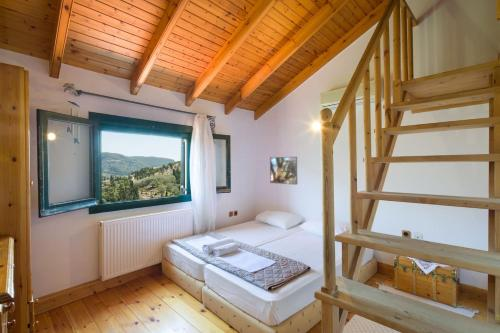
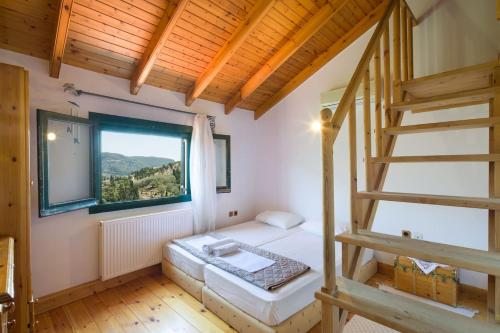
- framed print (283, 170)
